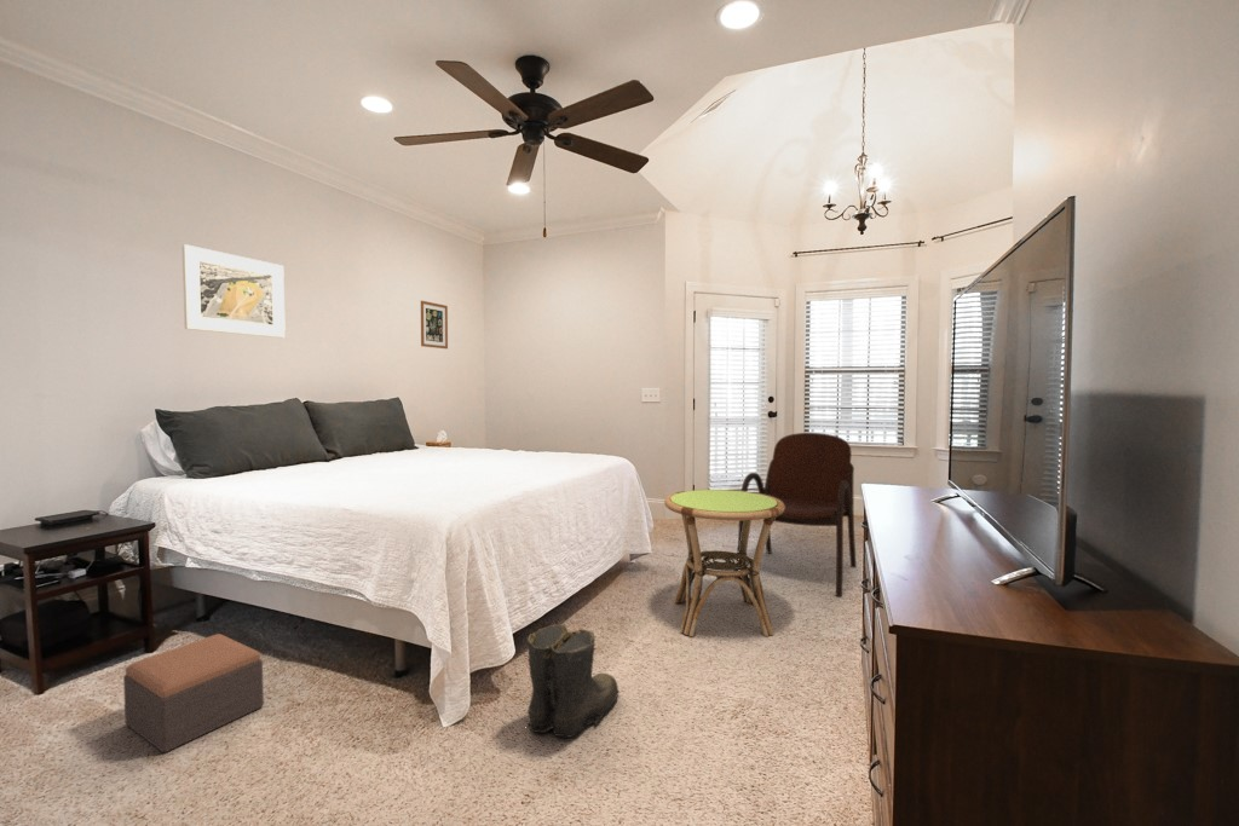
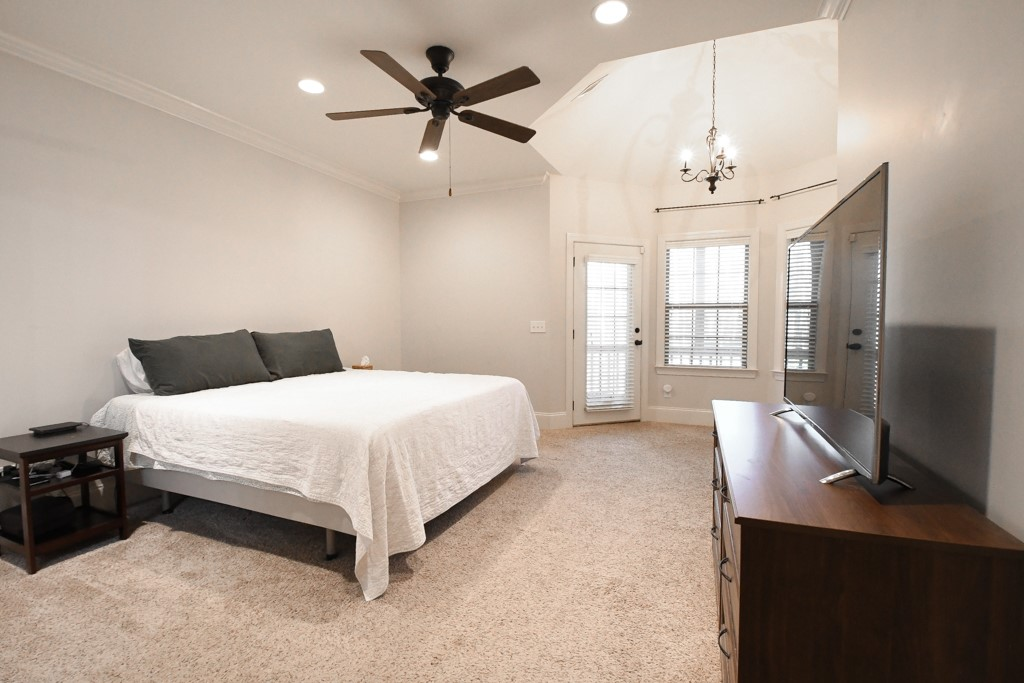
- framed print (237, 294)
- wall art (434, 325)
- footstool (195, 685)
- side table (722, 558)
- boots (574, 668)
- armchair (800, 503)
